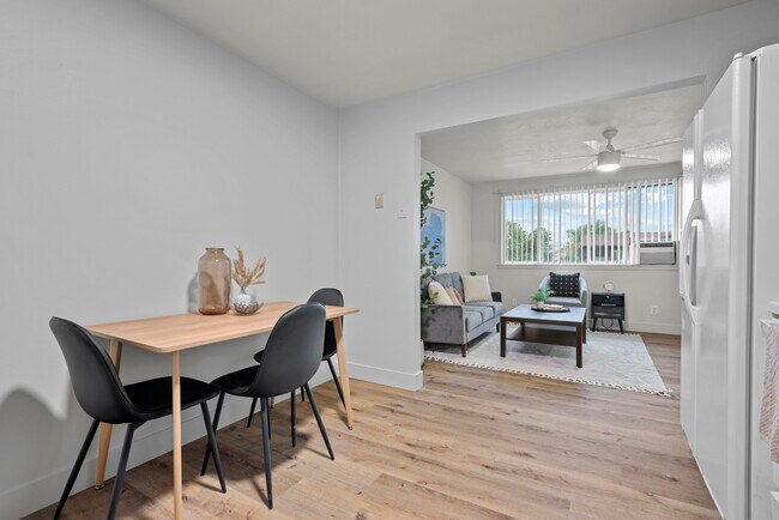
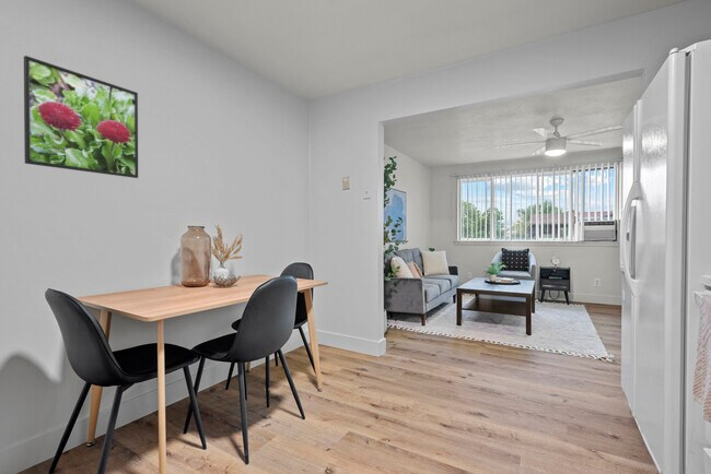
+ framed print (88, 123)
